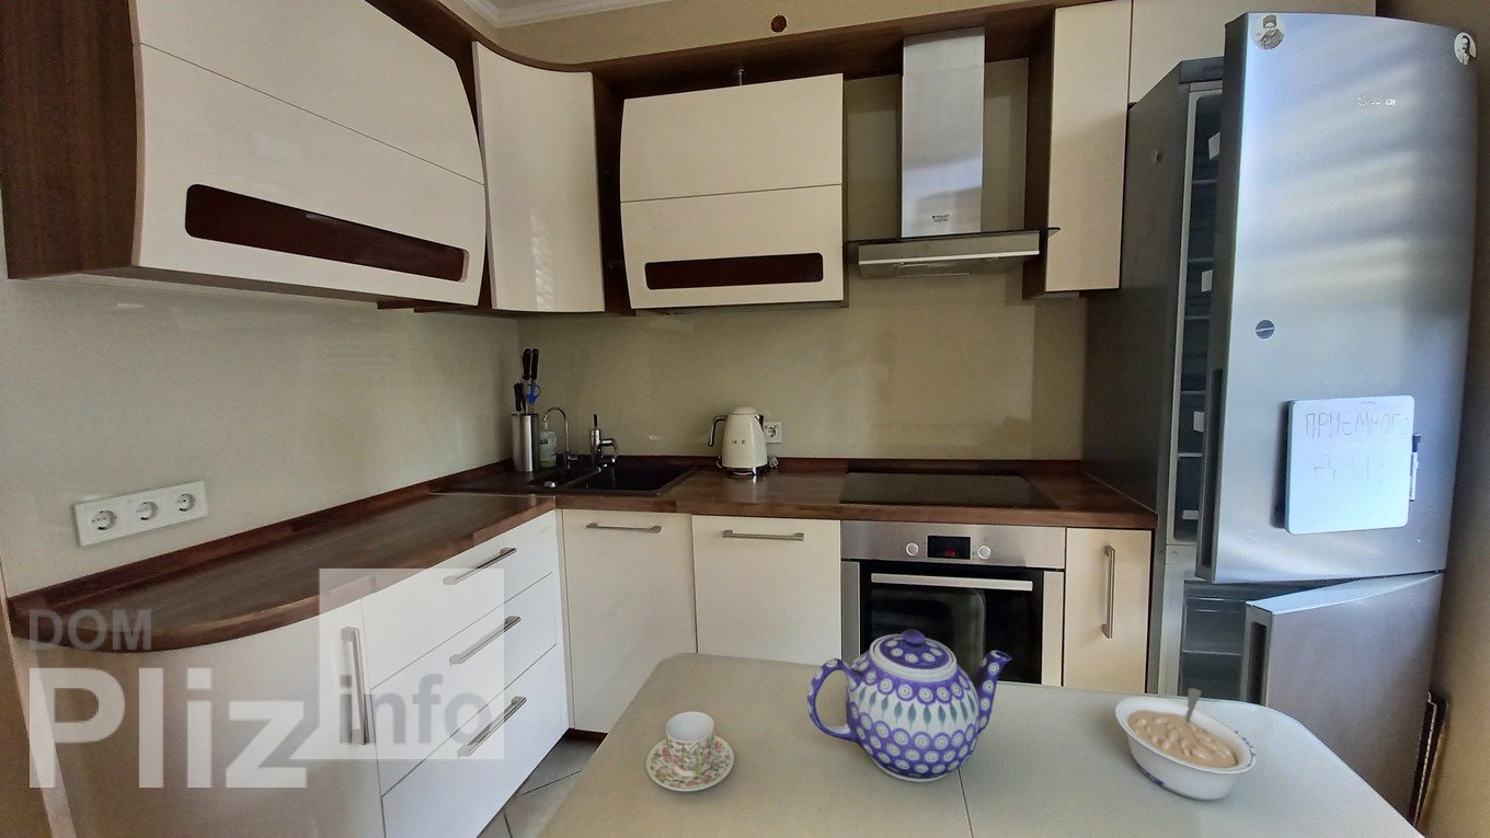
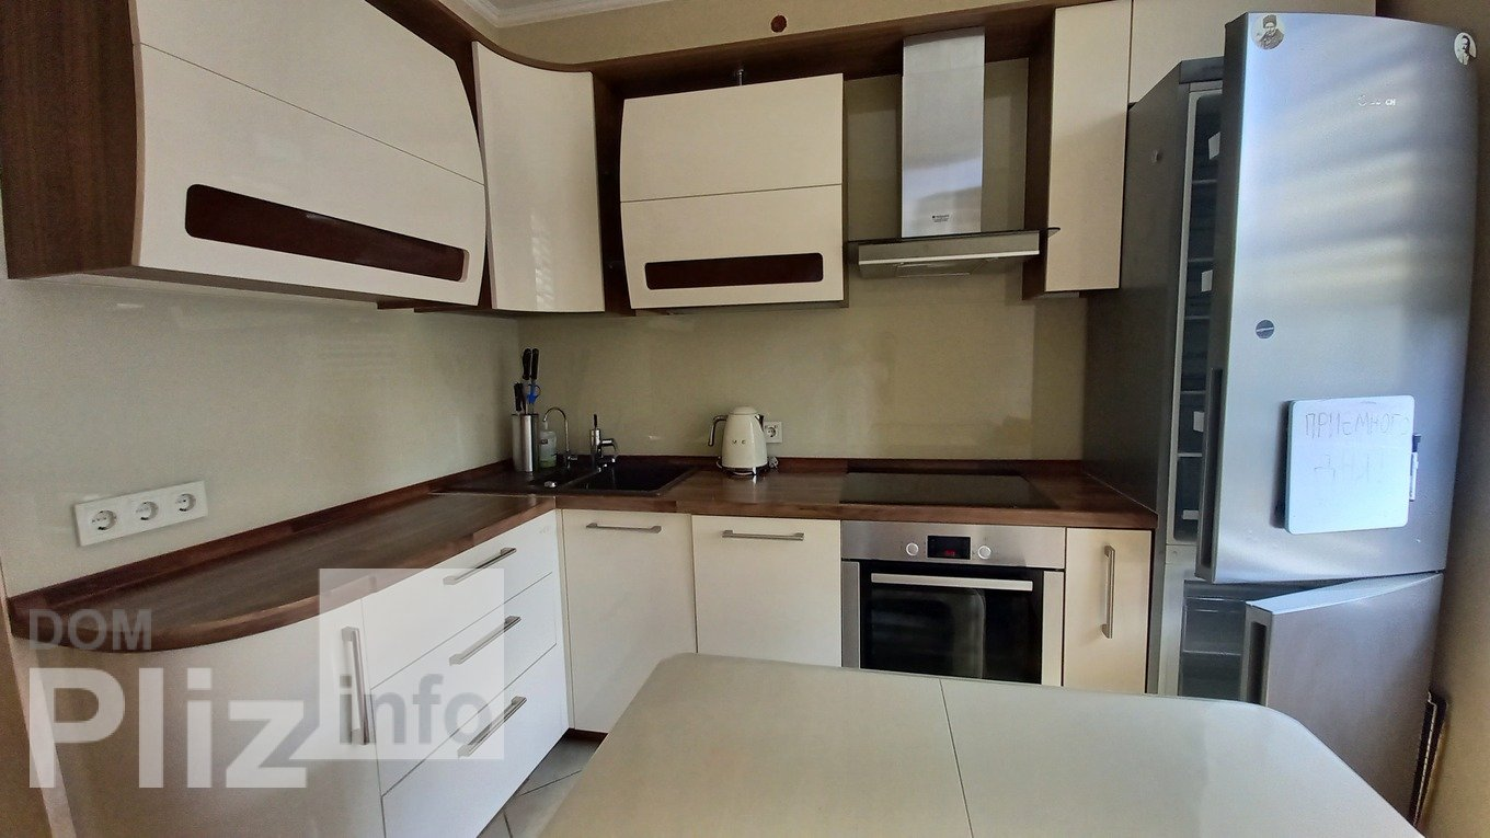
- legume (1177, 743)
- teapot (910, 691)
- teacup (690, 746)
